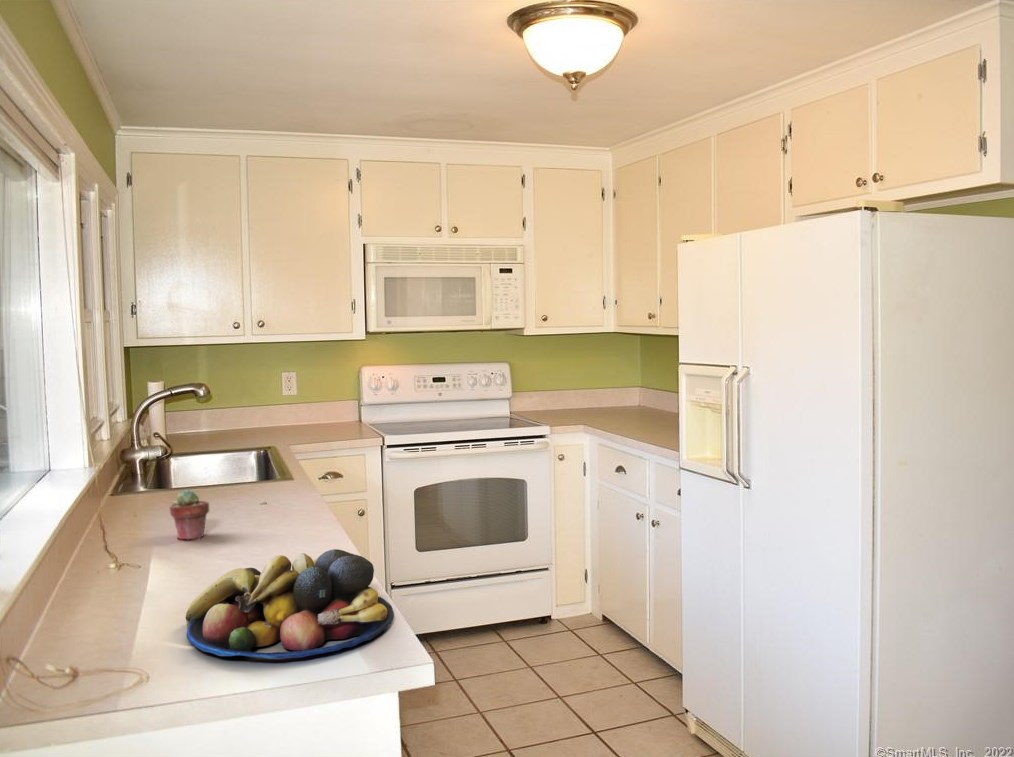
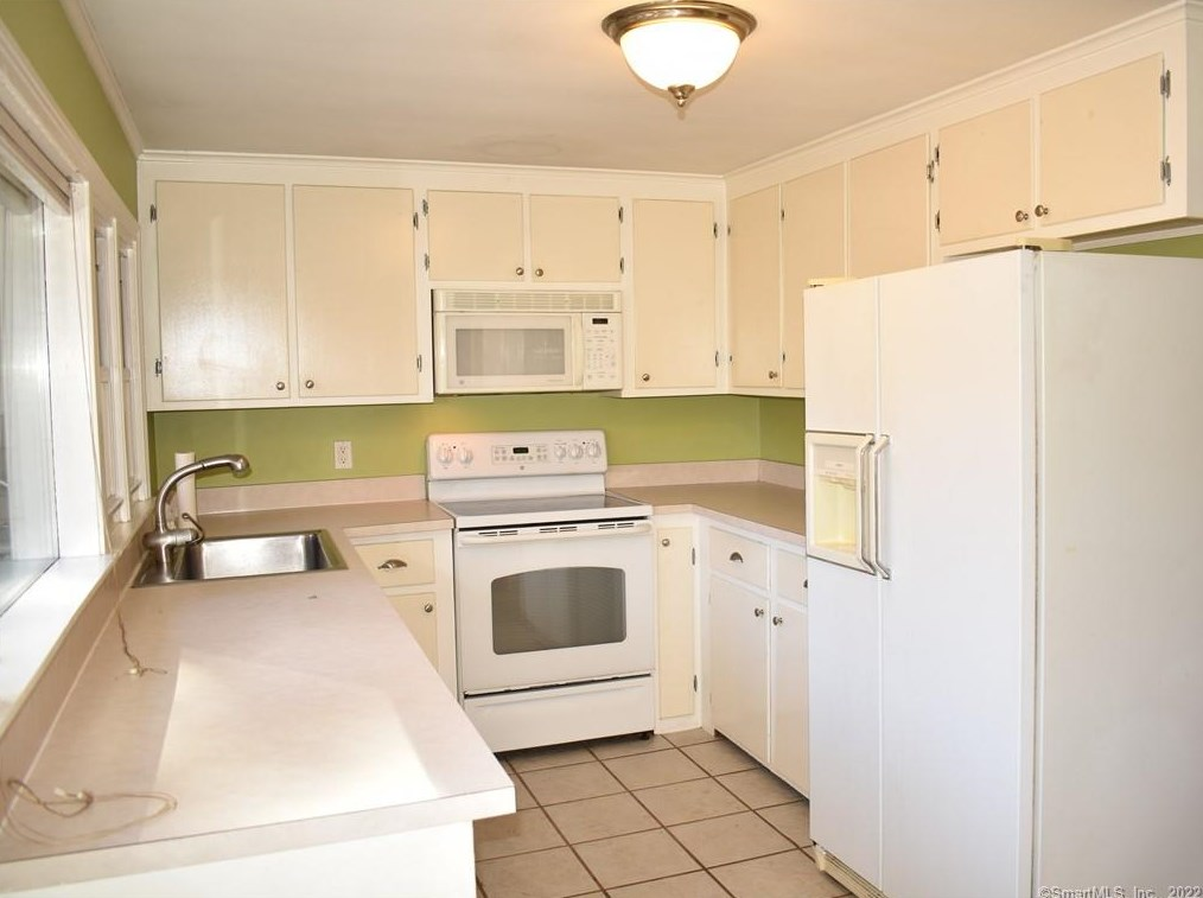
- fruit bowl (290, 588)
- potted succulent (189, 513)
